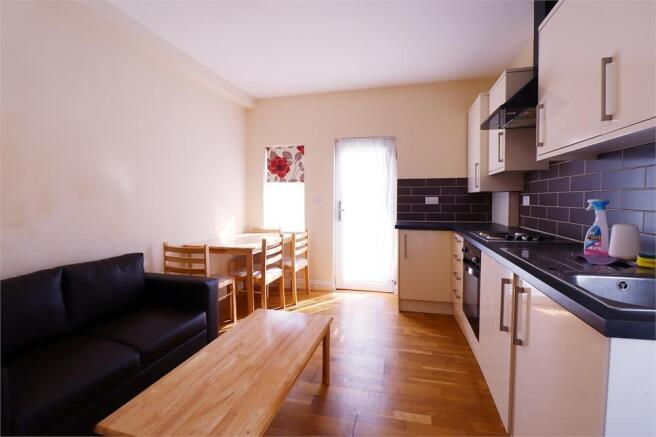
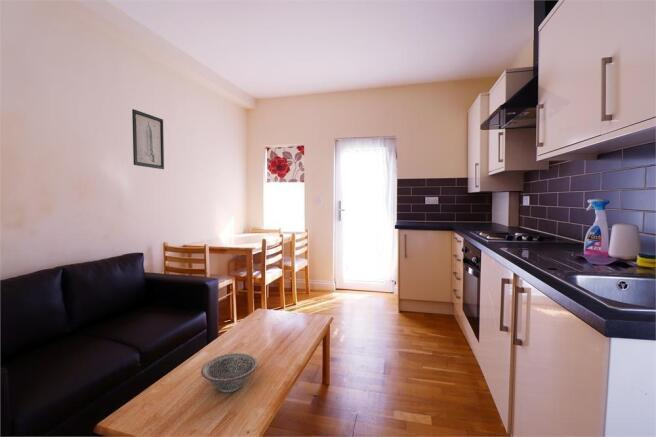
+ wall art (149, 141)
+ decorative bowl (230, 375)
